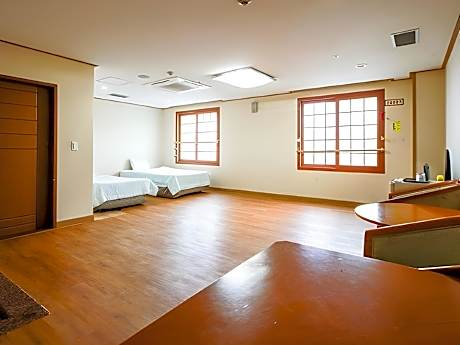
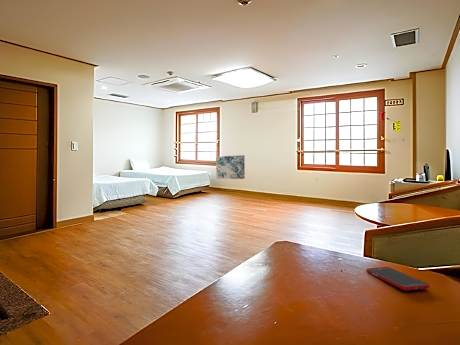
+ wall art (230, 167)
+ cell phone (395, 277)
